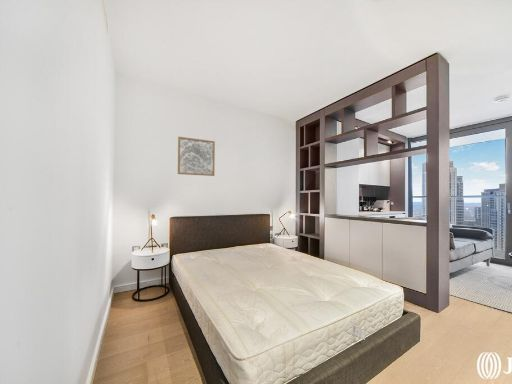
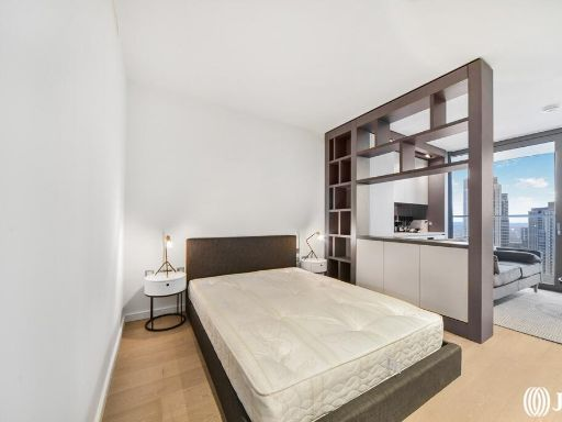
- wall art (196, 157)
